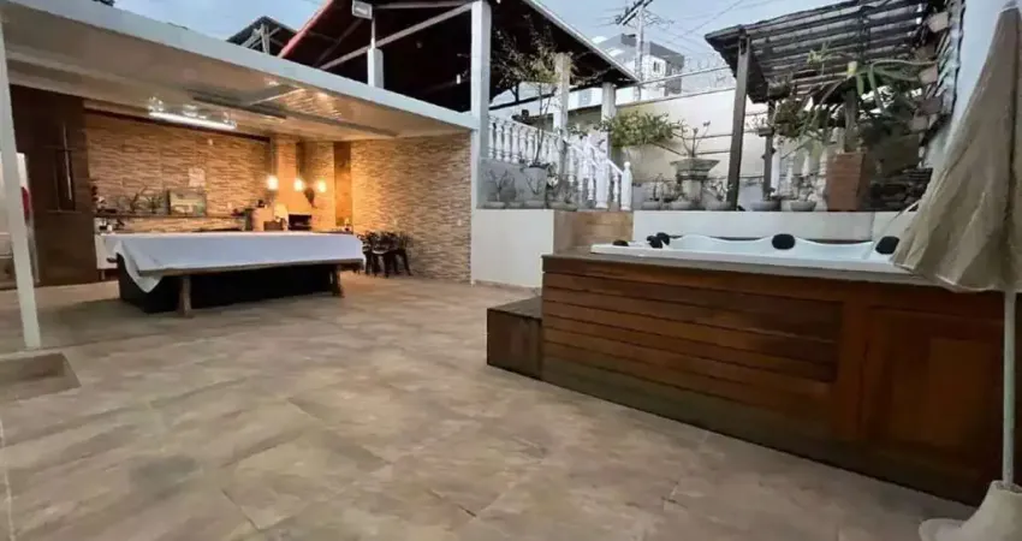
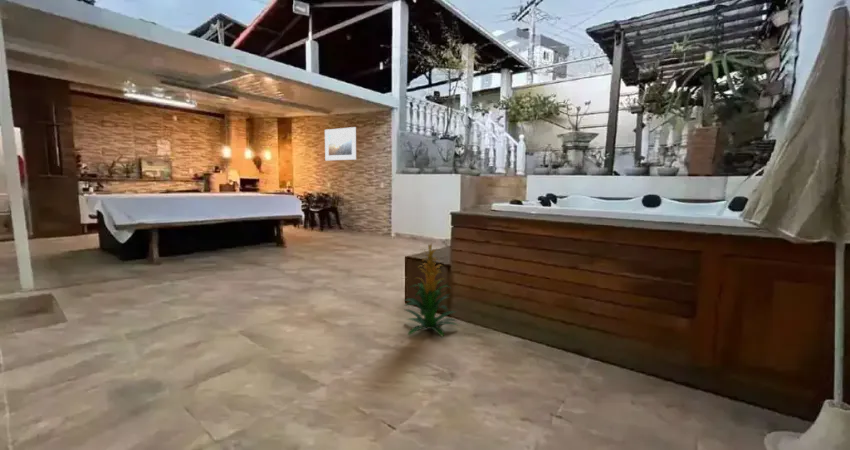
+ indoor plant (430, 286)
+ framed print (340, 144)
